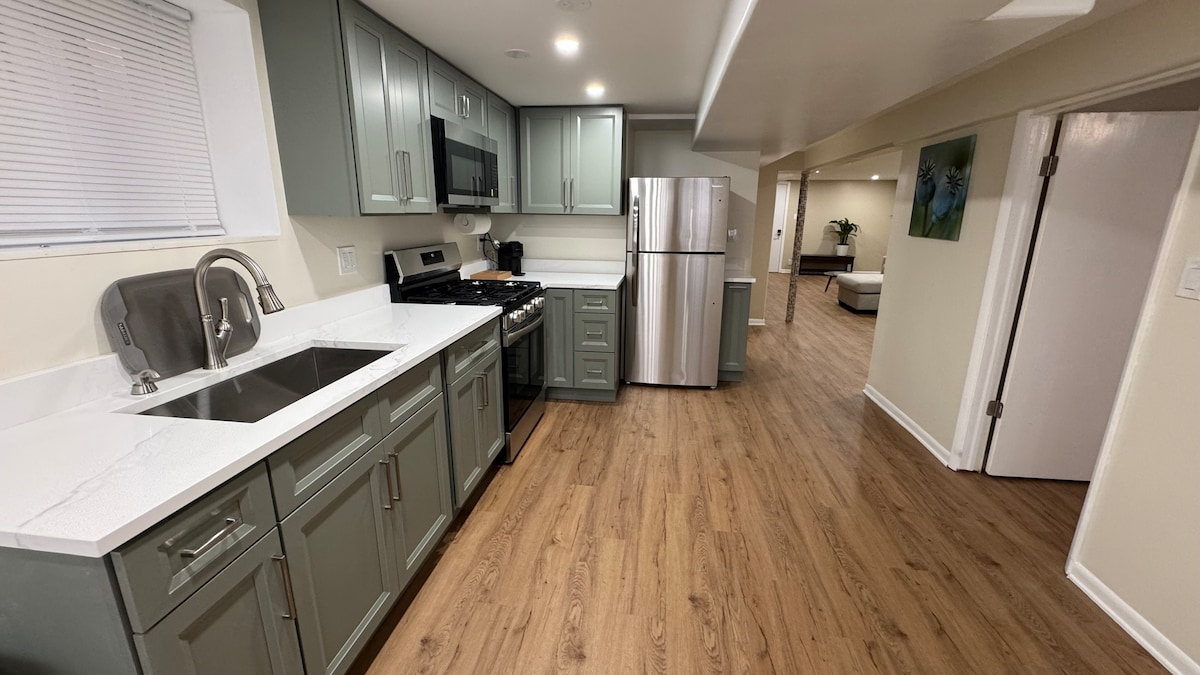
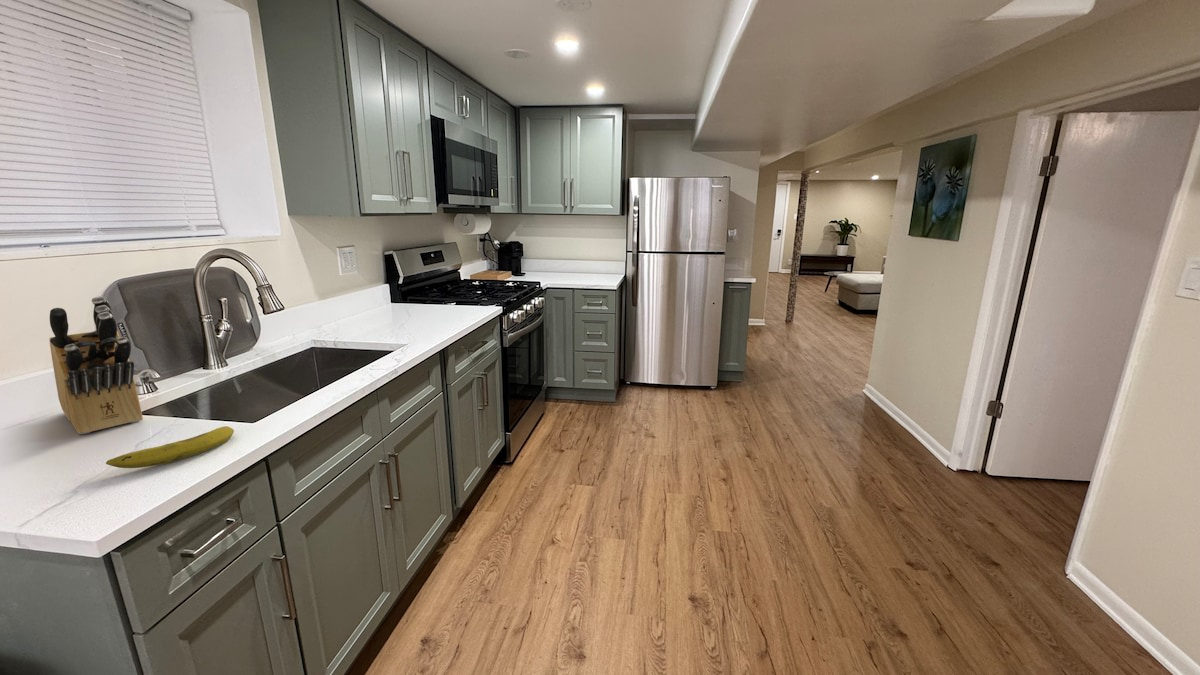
+ knife block (90, 358)
+ fruit (175, 445)
